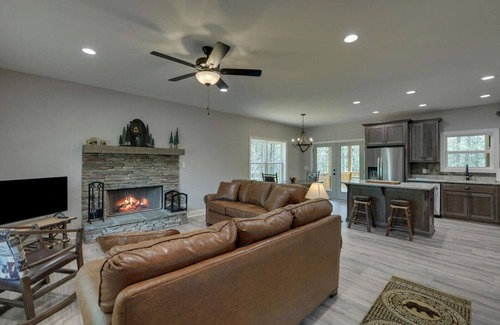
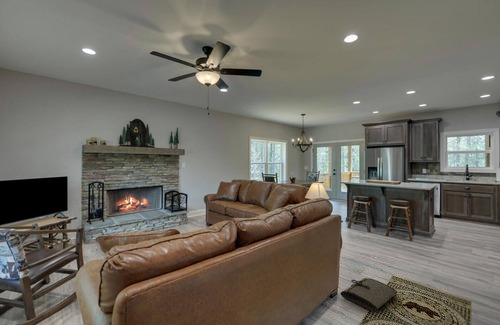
+ tool roll (368, 289)
